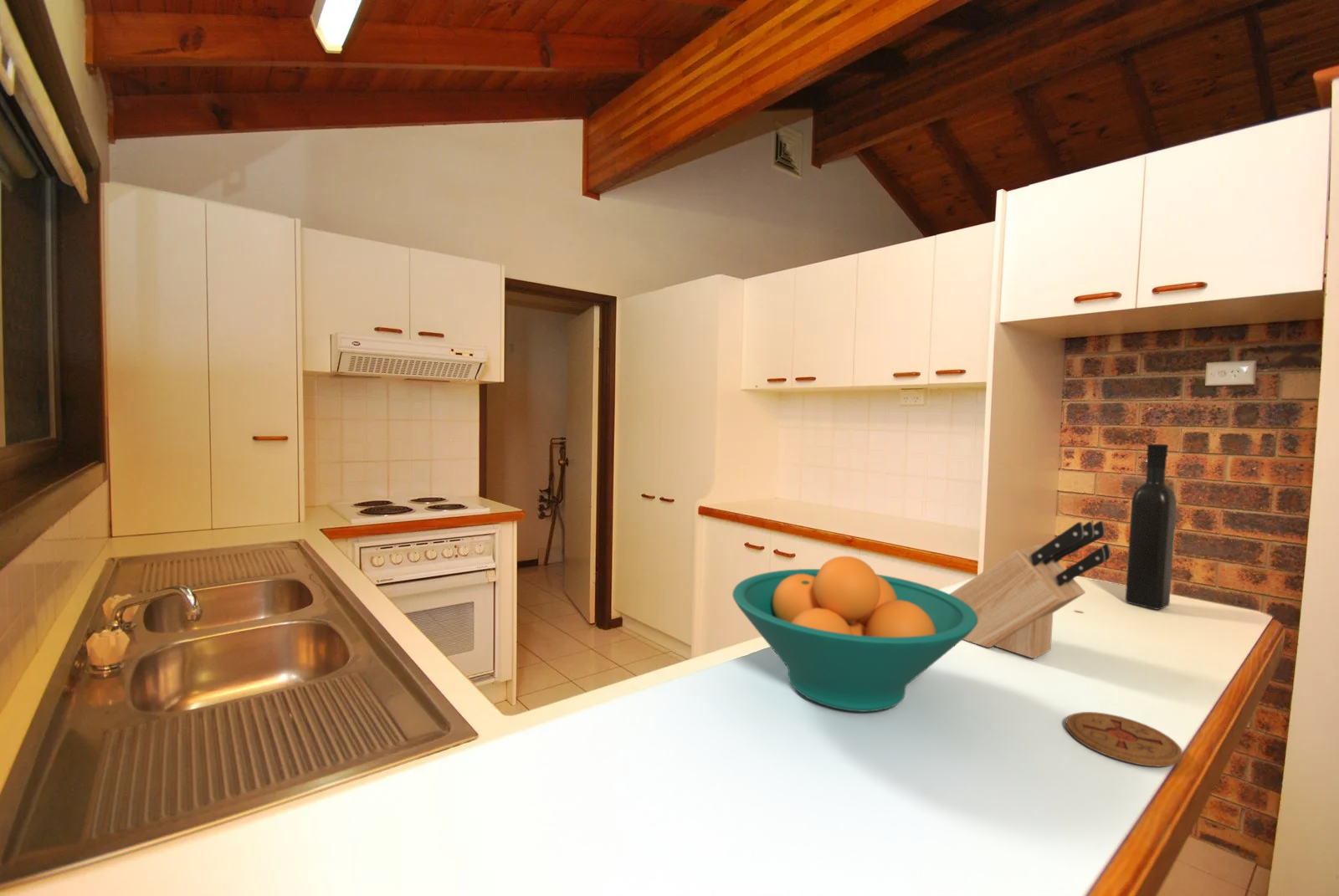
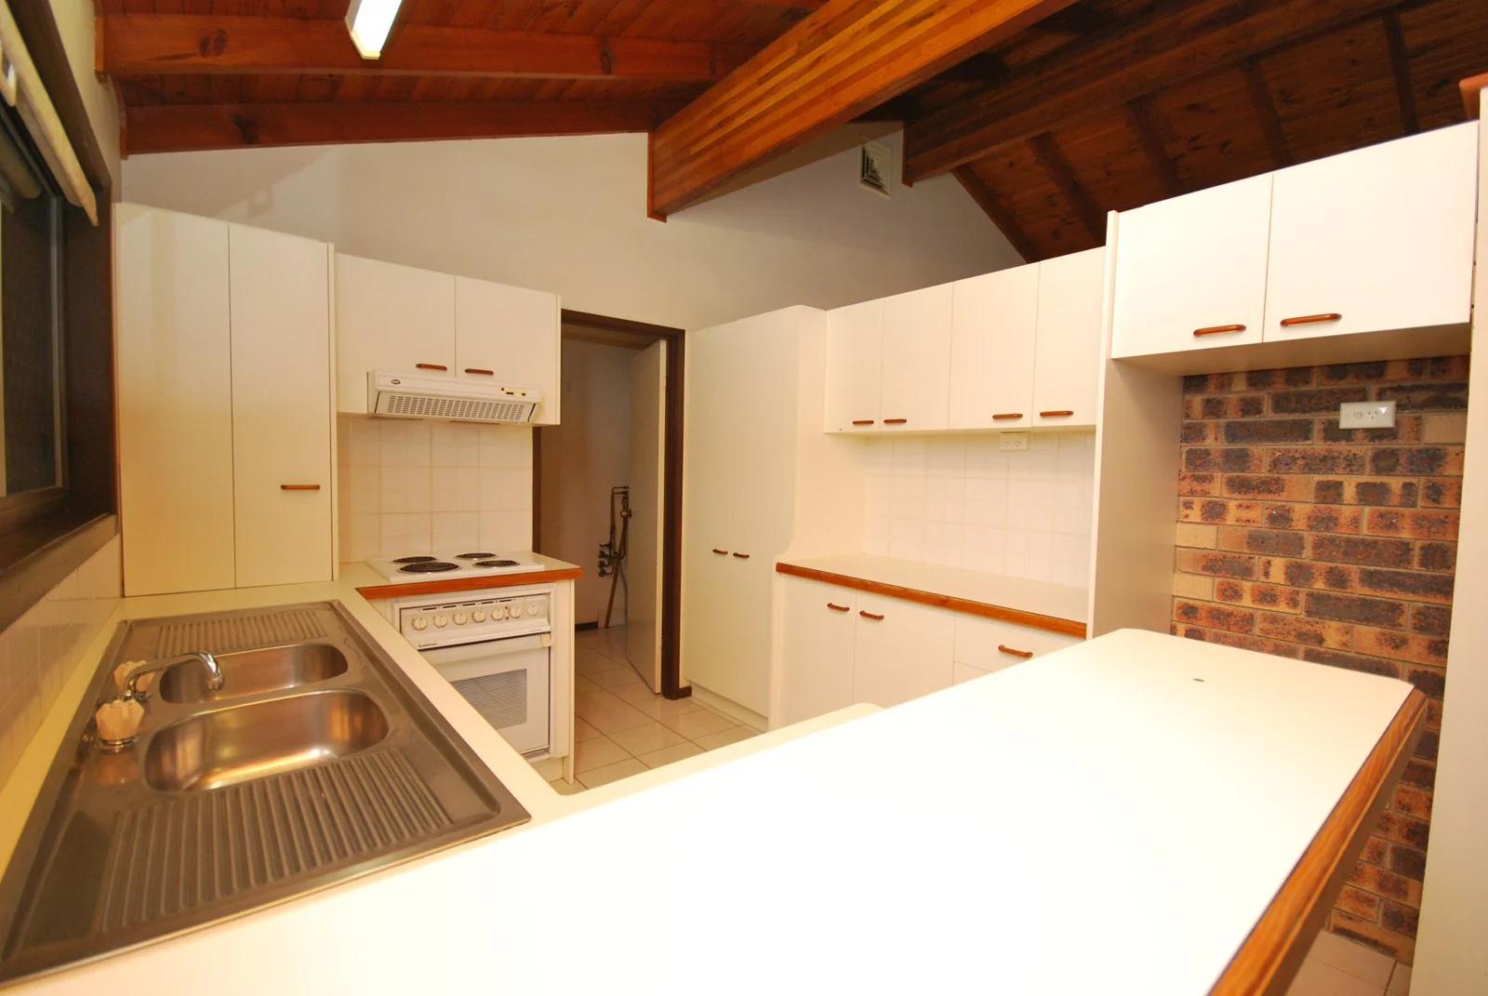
- wine bottle (1152, 525)
- fruit bowl (847, 622)
- coaster (1121, 737)
- knife block (1007, 576)
